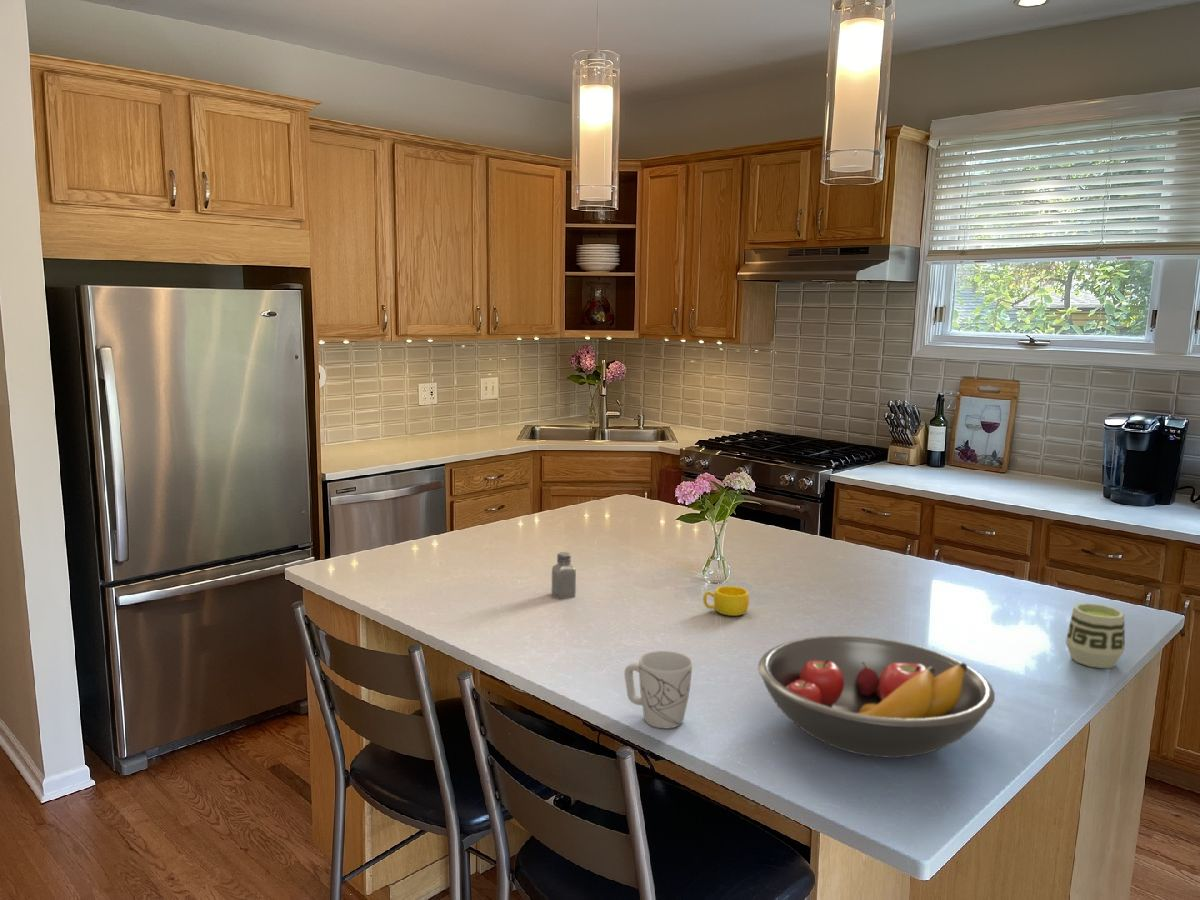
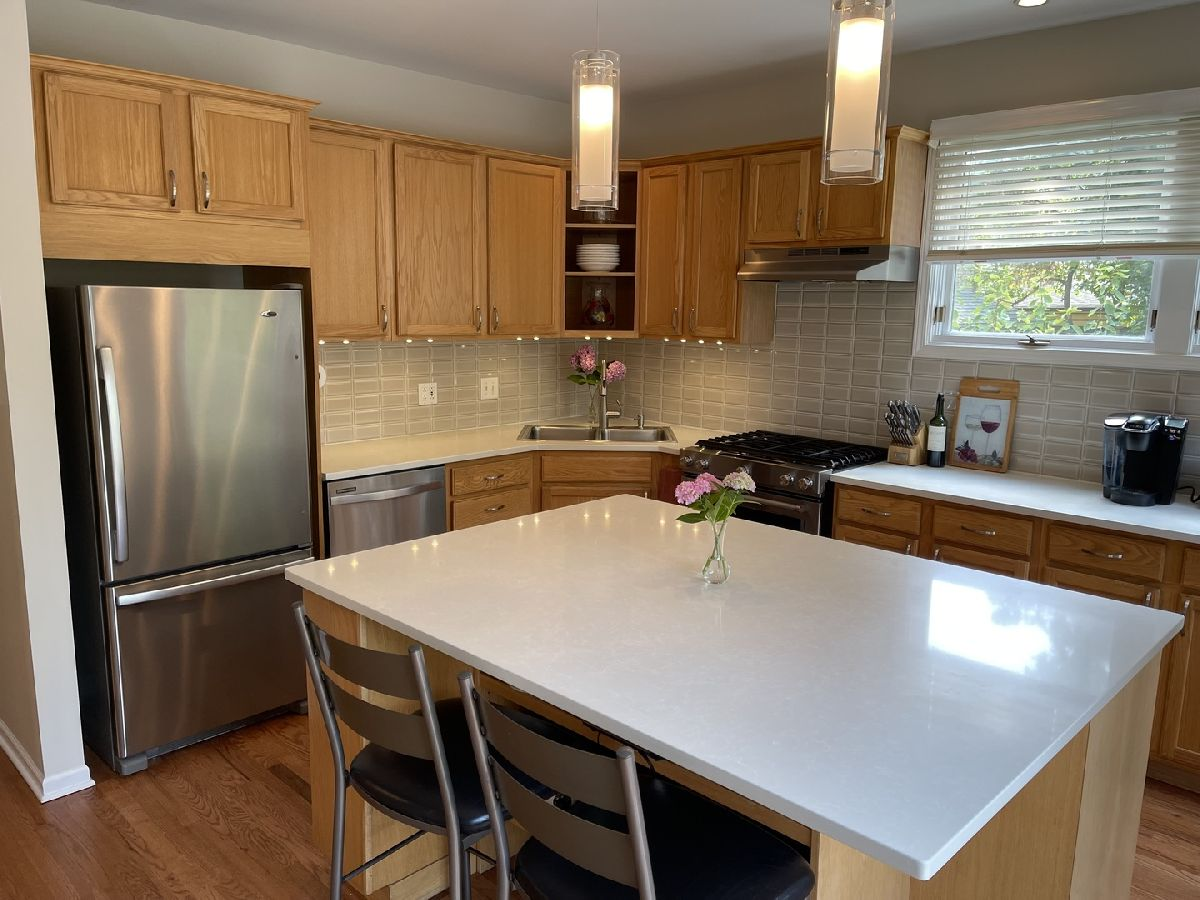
- cup (726, 601)
- cup (1096, 635)
- saltshaker (563, 574)
- fruit bowl (871, 695)
- mug (656, 688)
